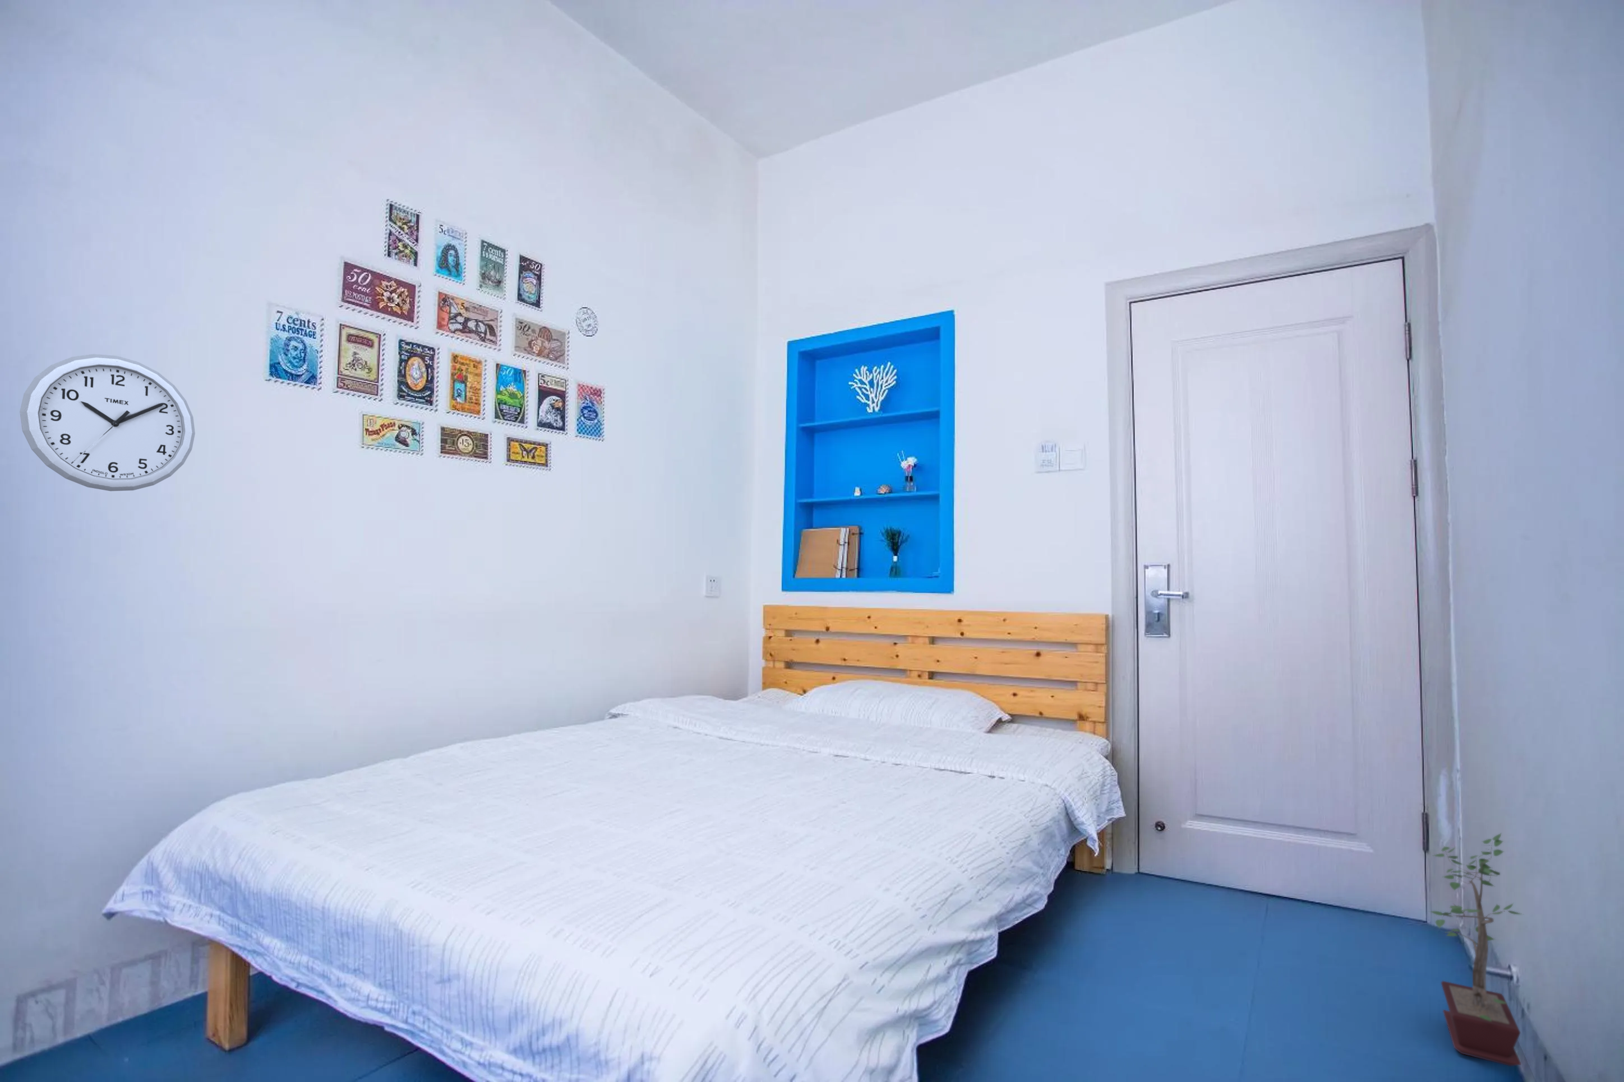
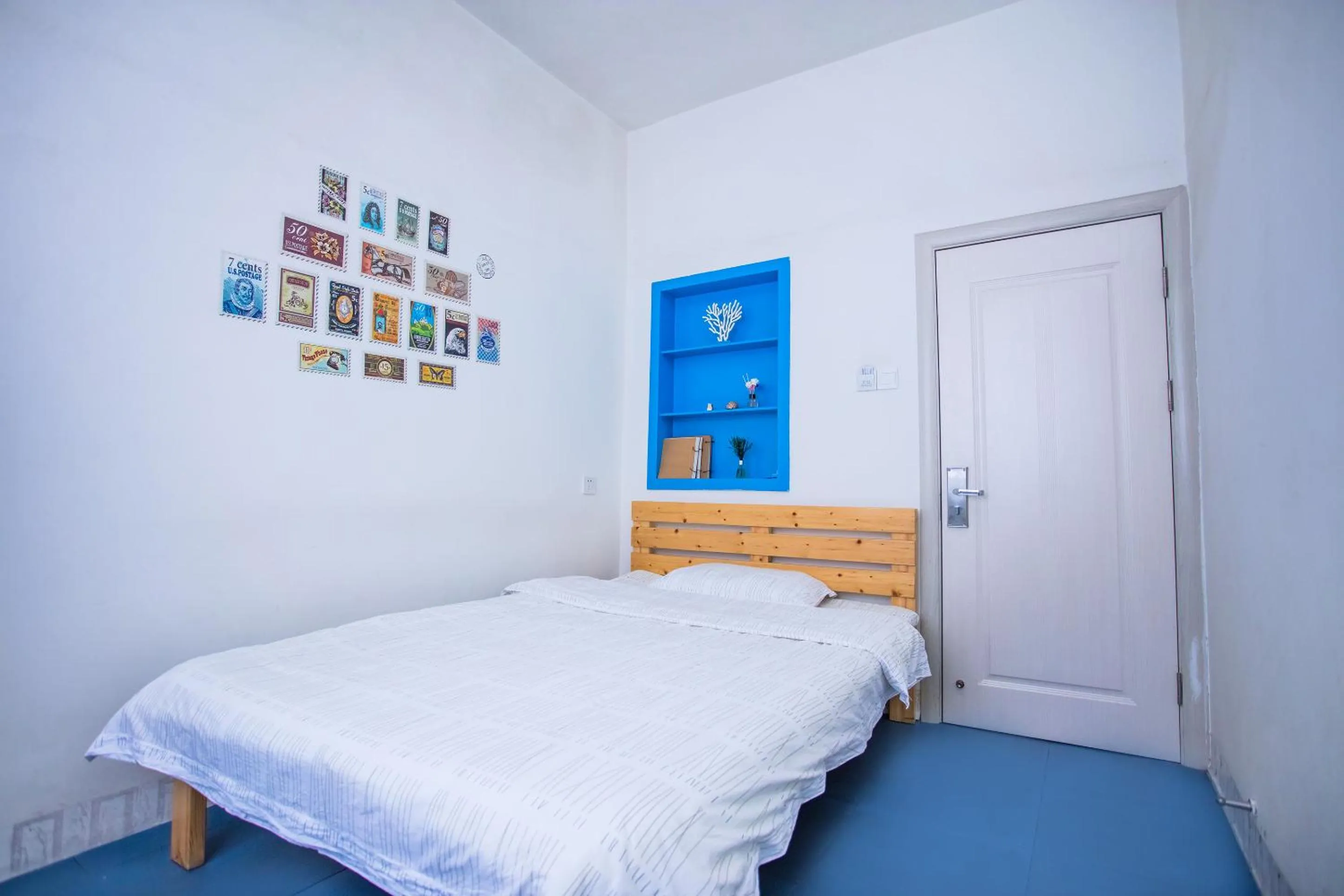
- wall clock (115, 423)
- potted plant (1468, 938)
